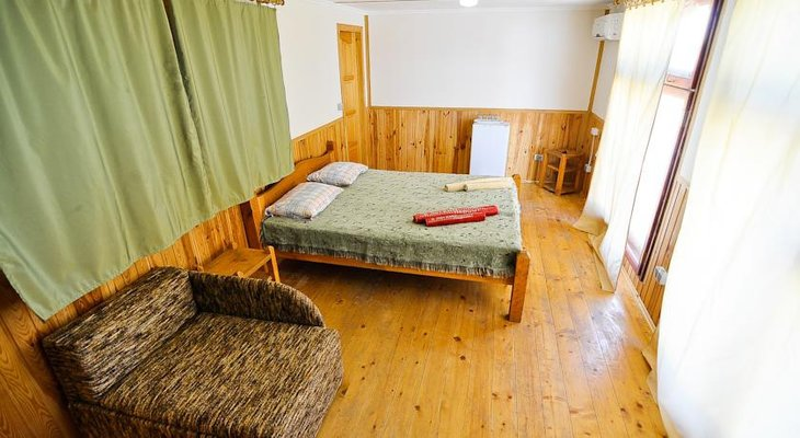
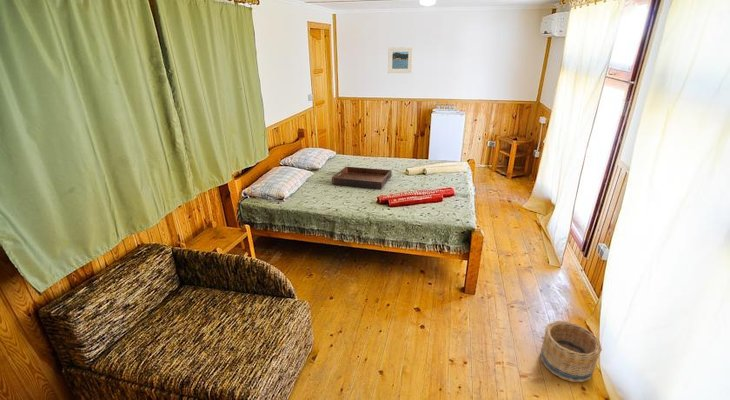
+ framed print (400, 60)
+ serving tray (362, 176)
+ basket (569, 350)
